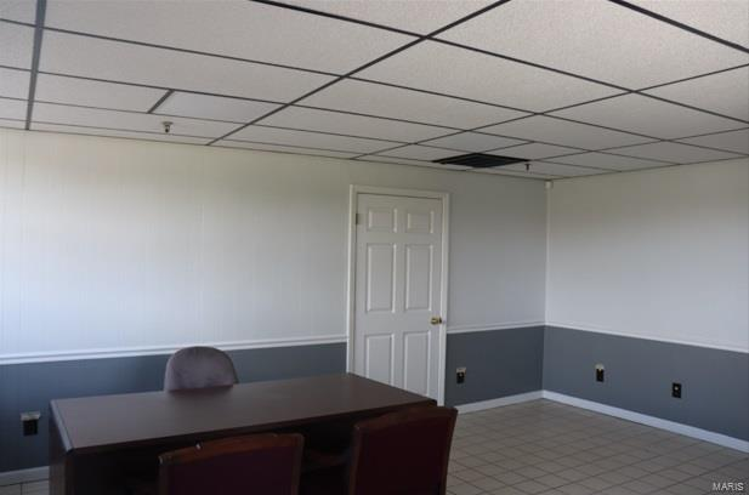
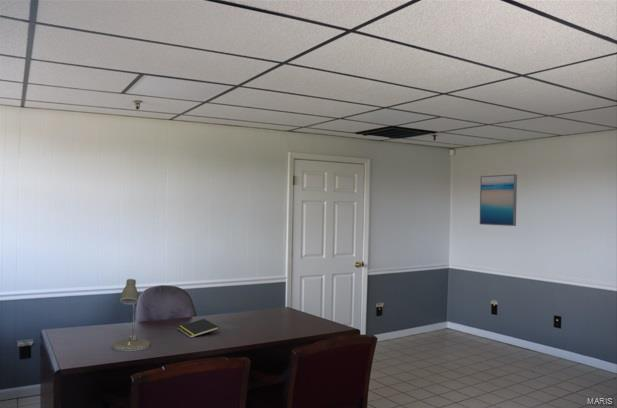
+ notepad (197, 327)
+ wall art (497, 200)
+ desk lamp (133, 312)
